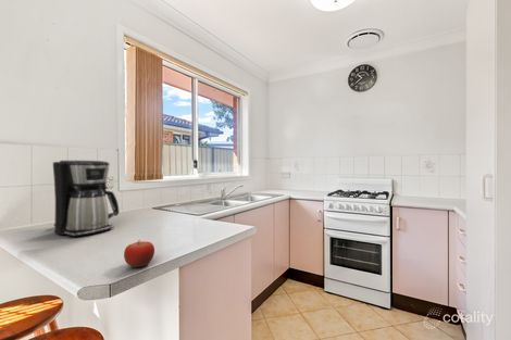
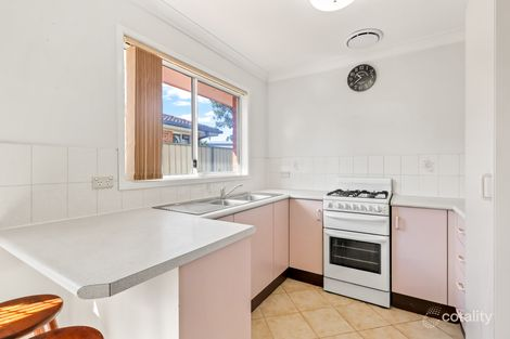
- fruit (139, 251)
- coffee maker (87, 193)
